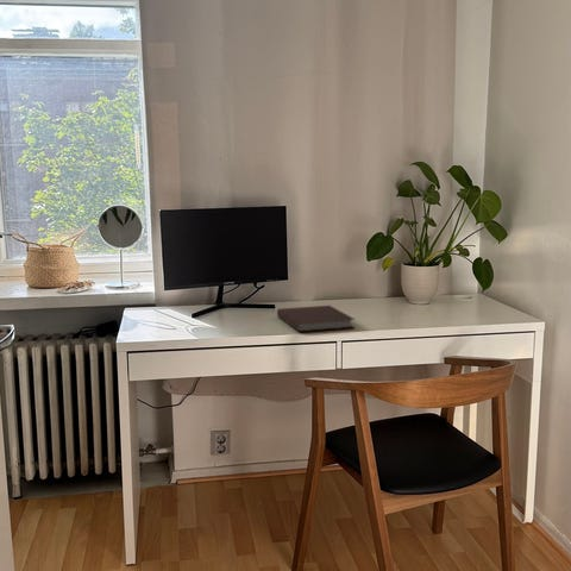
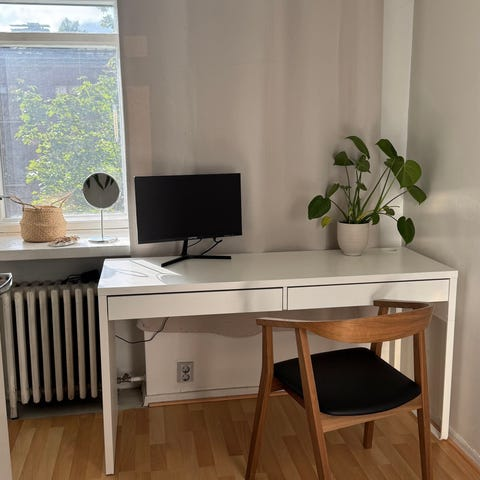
- notebook (314, 318)
